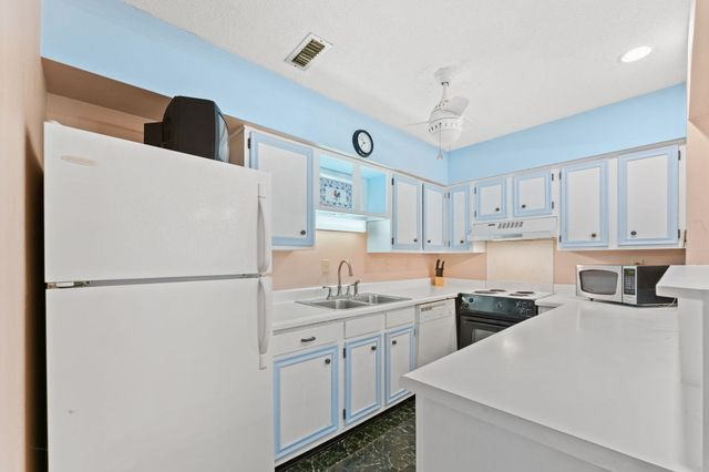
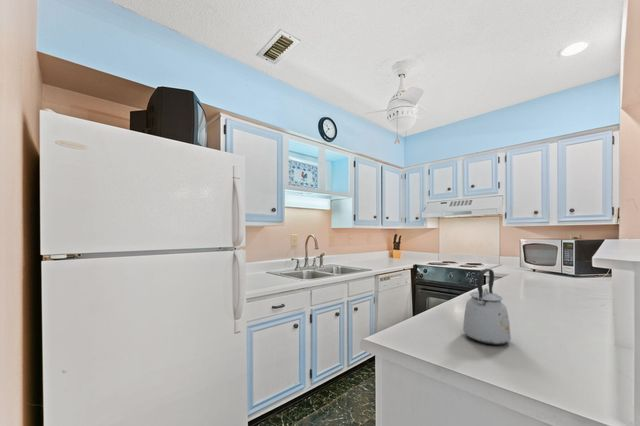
+ kettle (488, 302)
